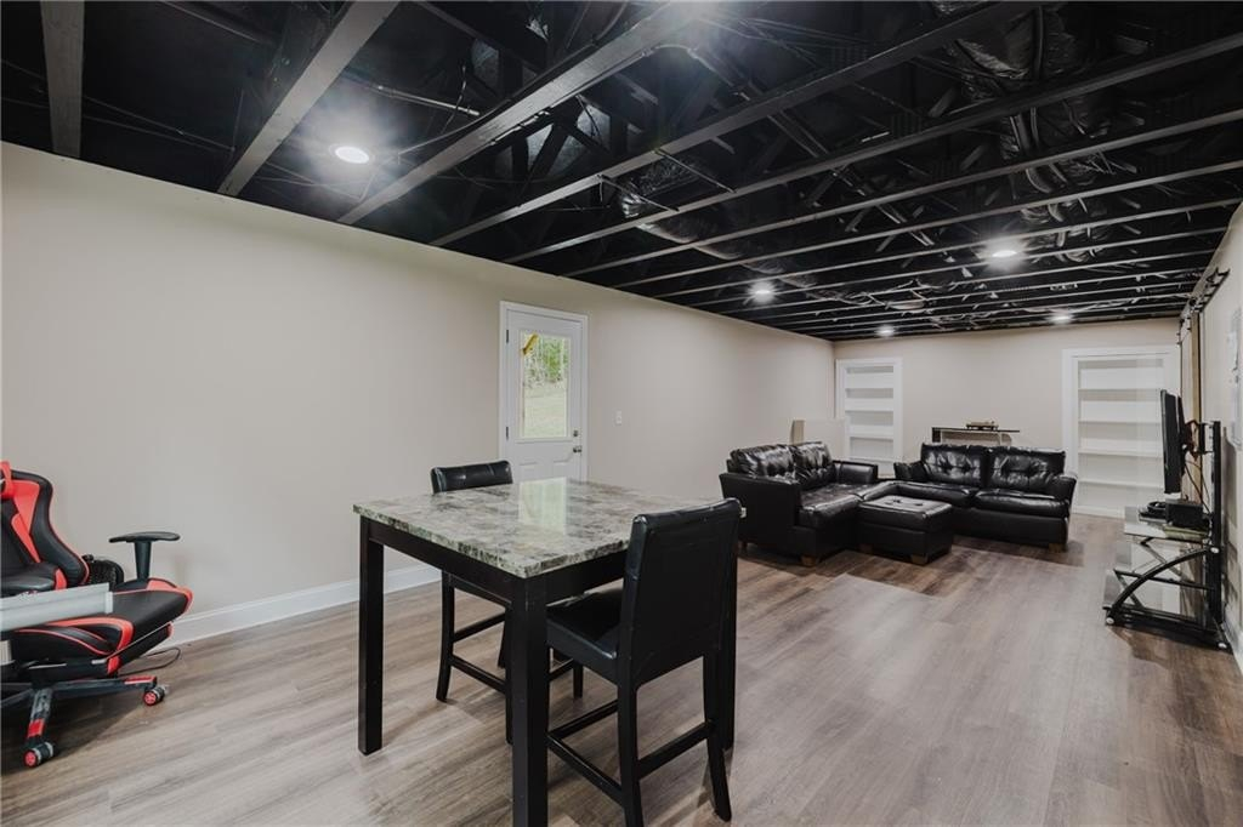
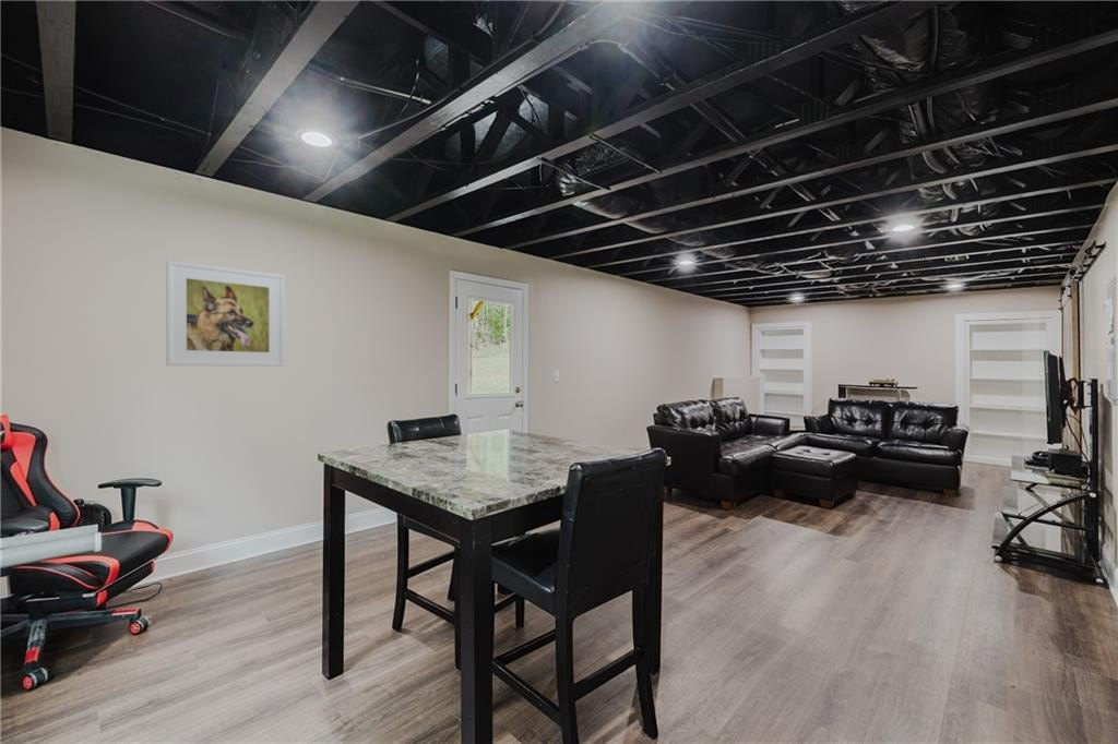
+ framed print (229, 316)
